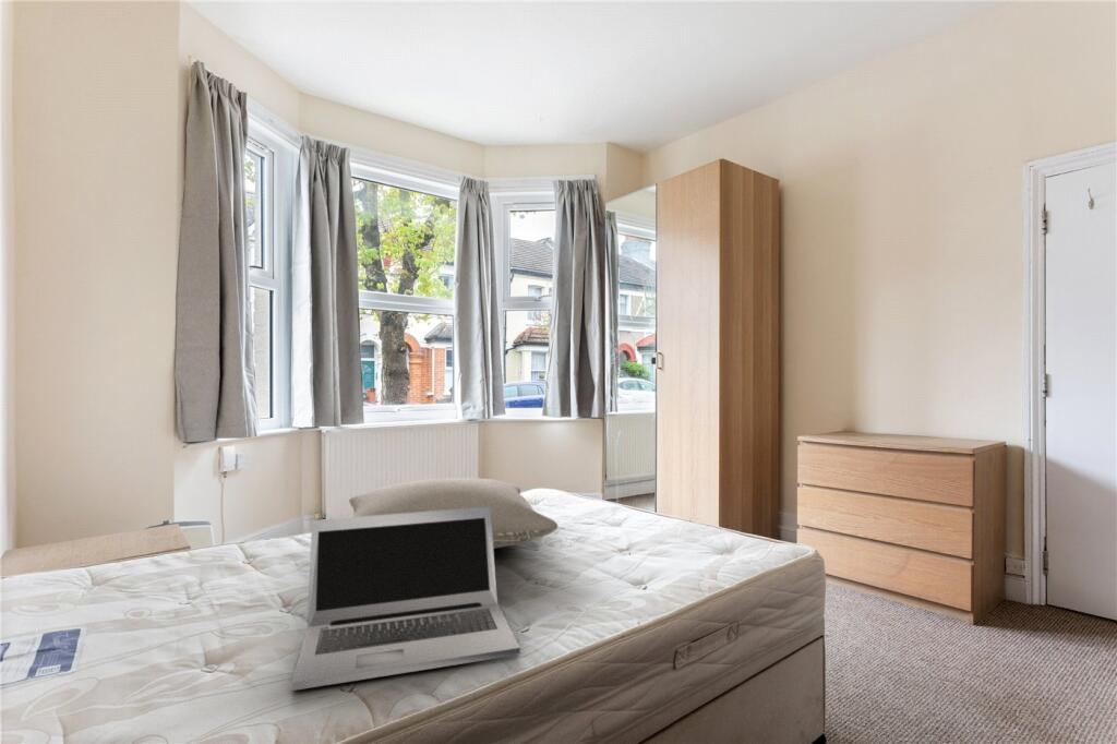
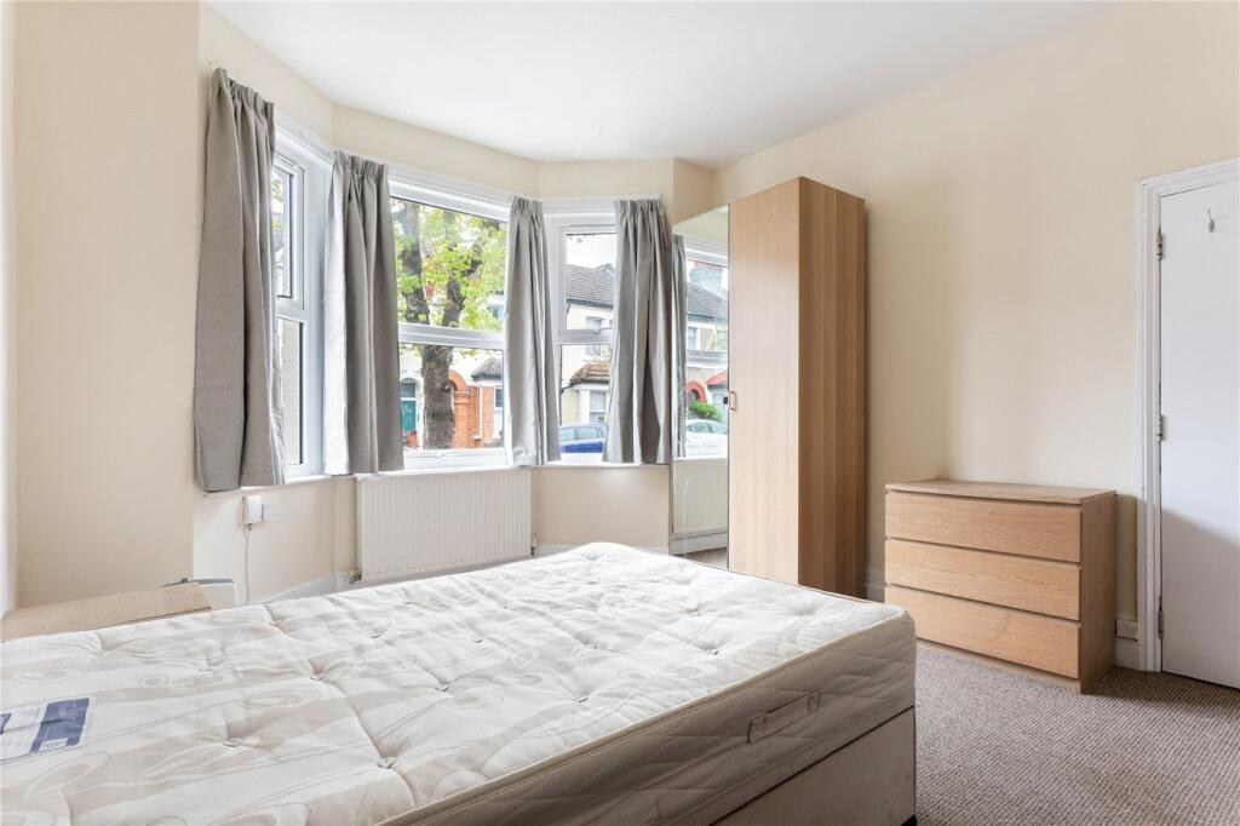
- laptop (408, 583)
- pillow (442, 509)
